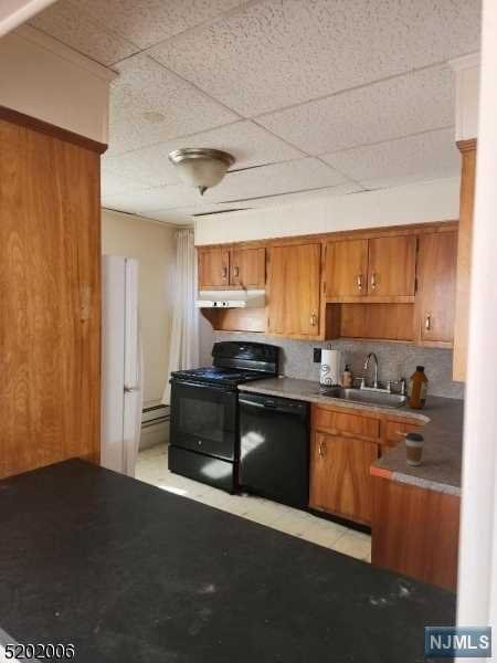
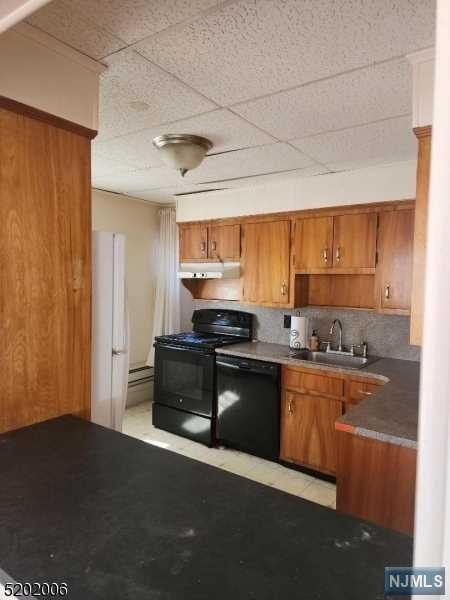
- coffee cup (414, 449)
- bottle (417, 387)
